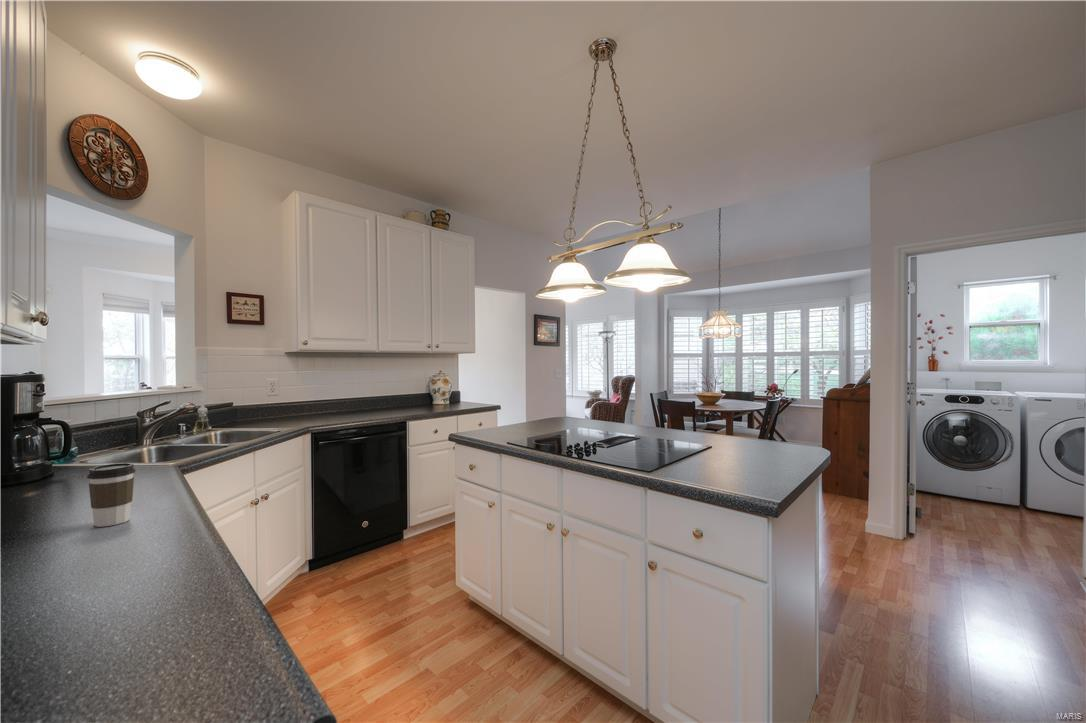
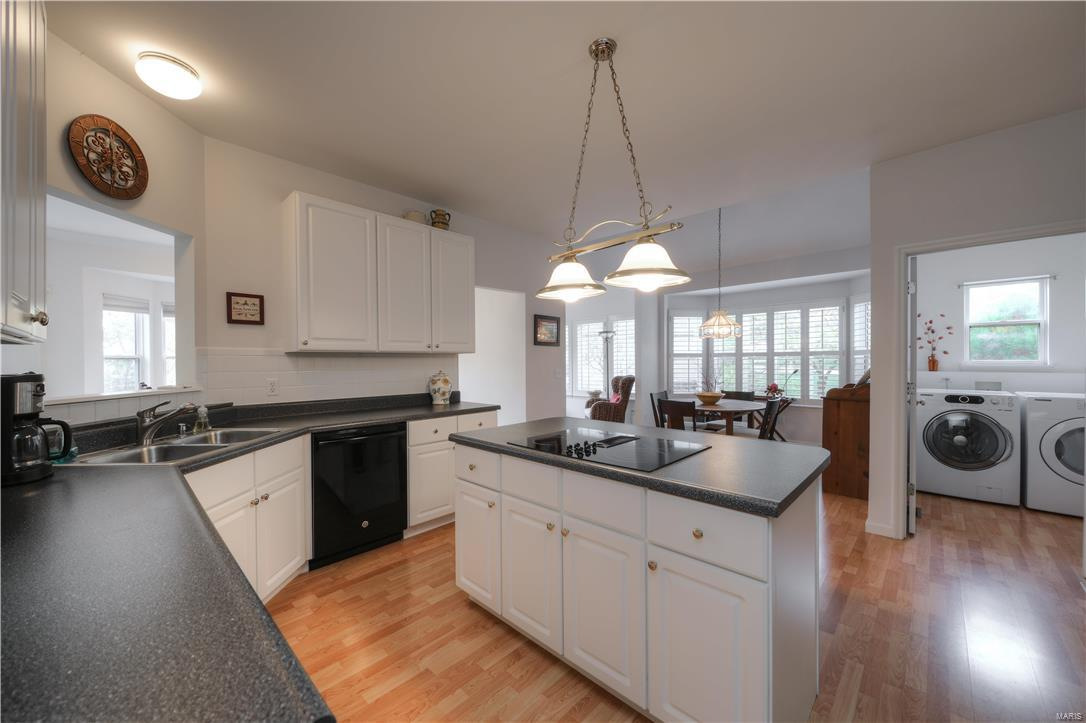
- coffee cup (112, 494)
